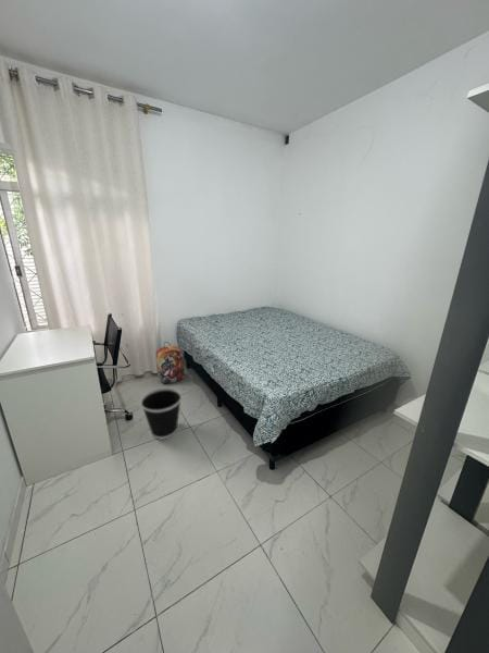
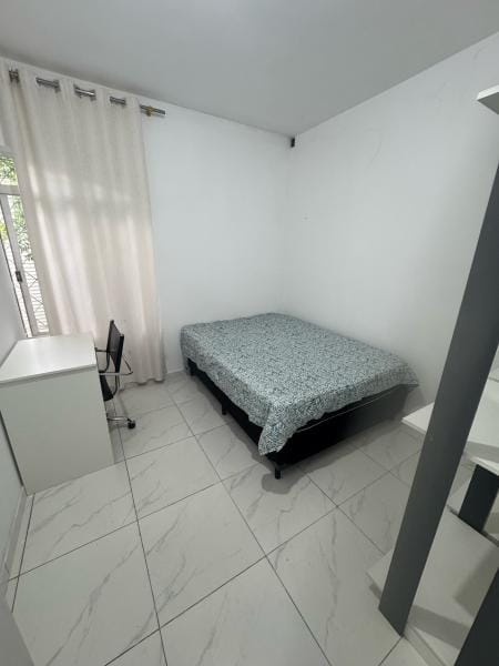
- backpack (170, 361)
- wastebasket (163, 415)
